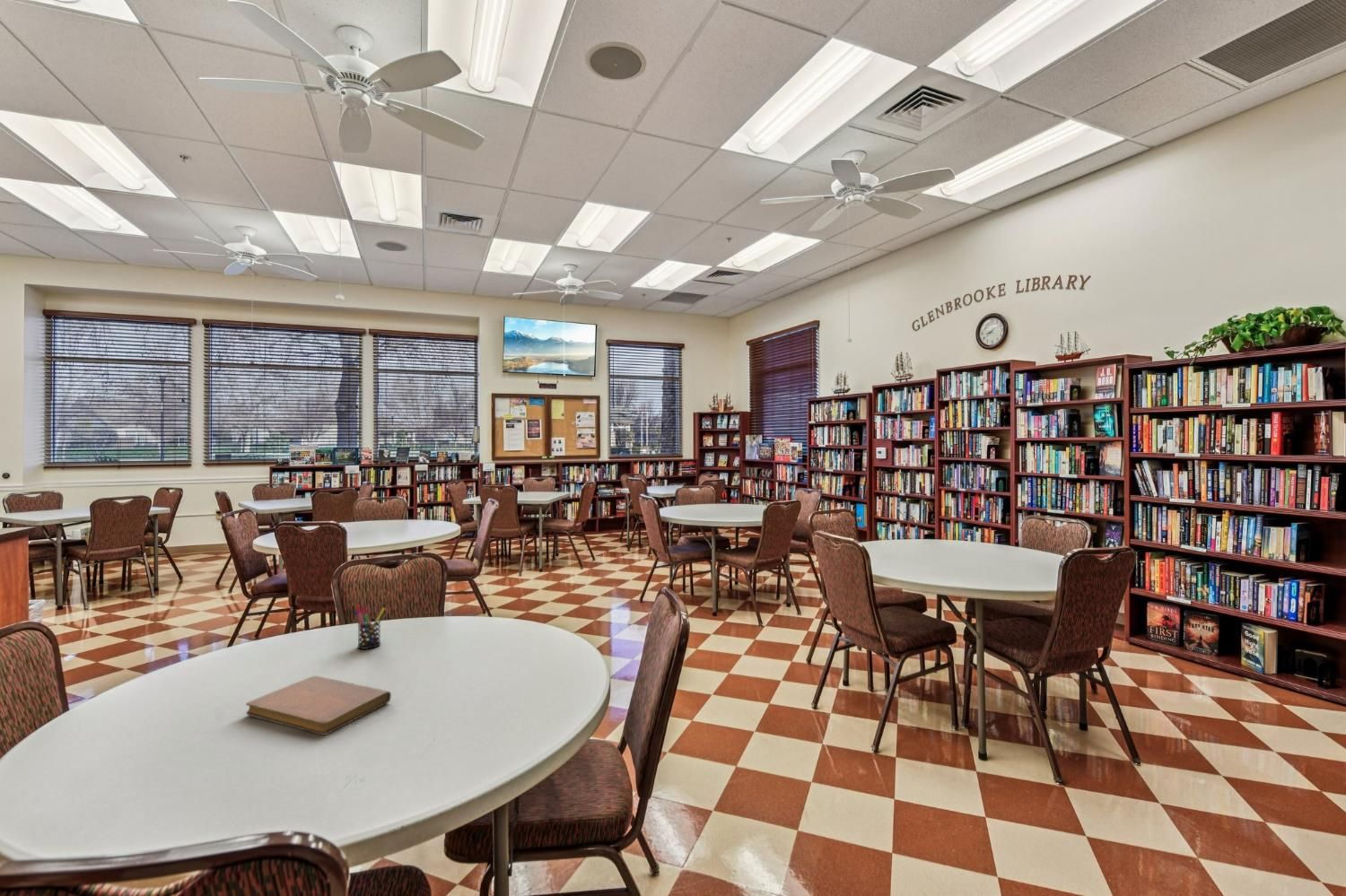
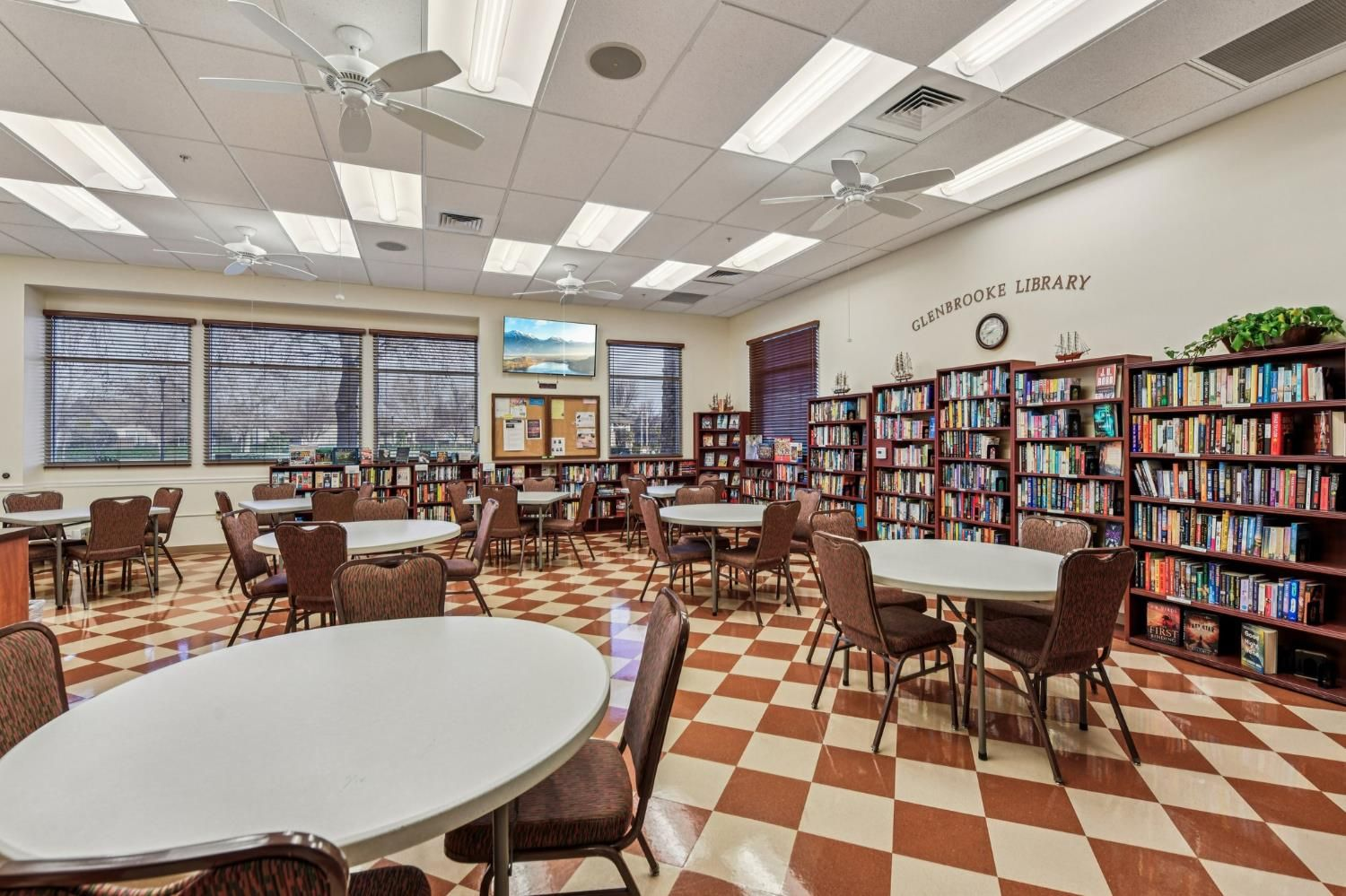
- pen holder (367, 625)
- notebook (319, 701)
